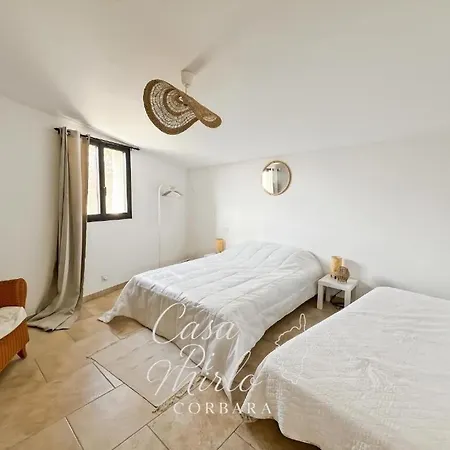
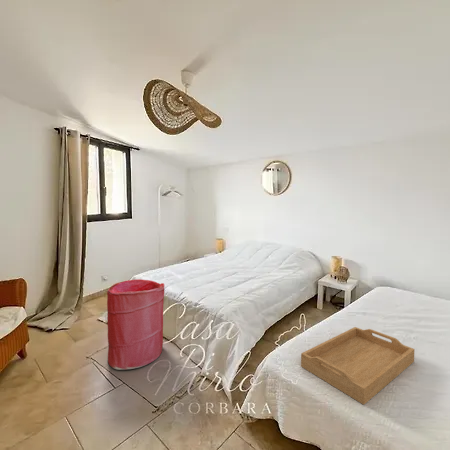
+ laundry hamper (137, 318)
+ serving tray (358, 355)
